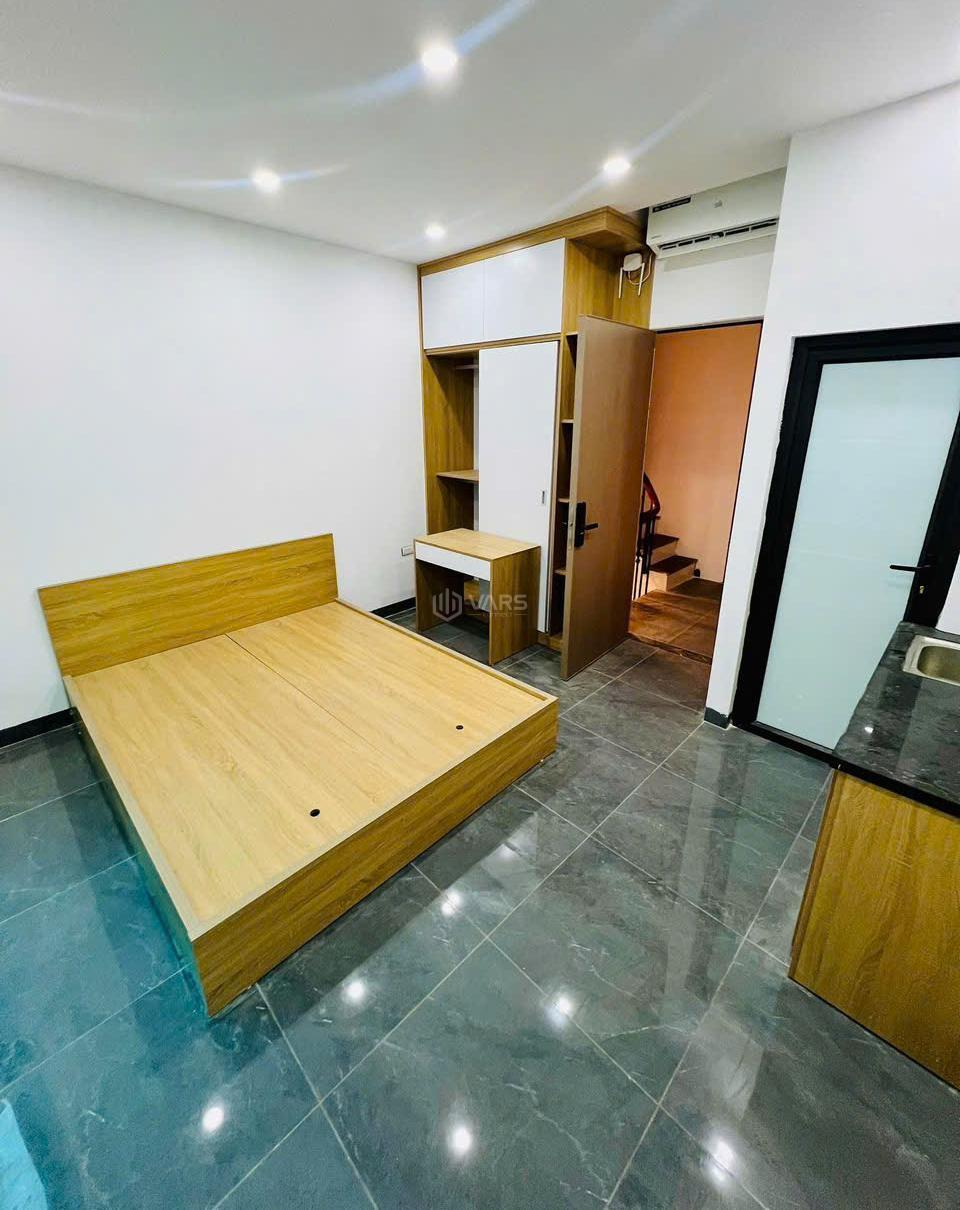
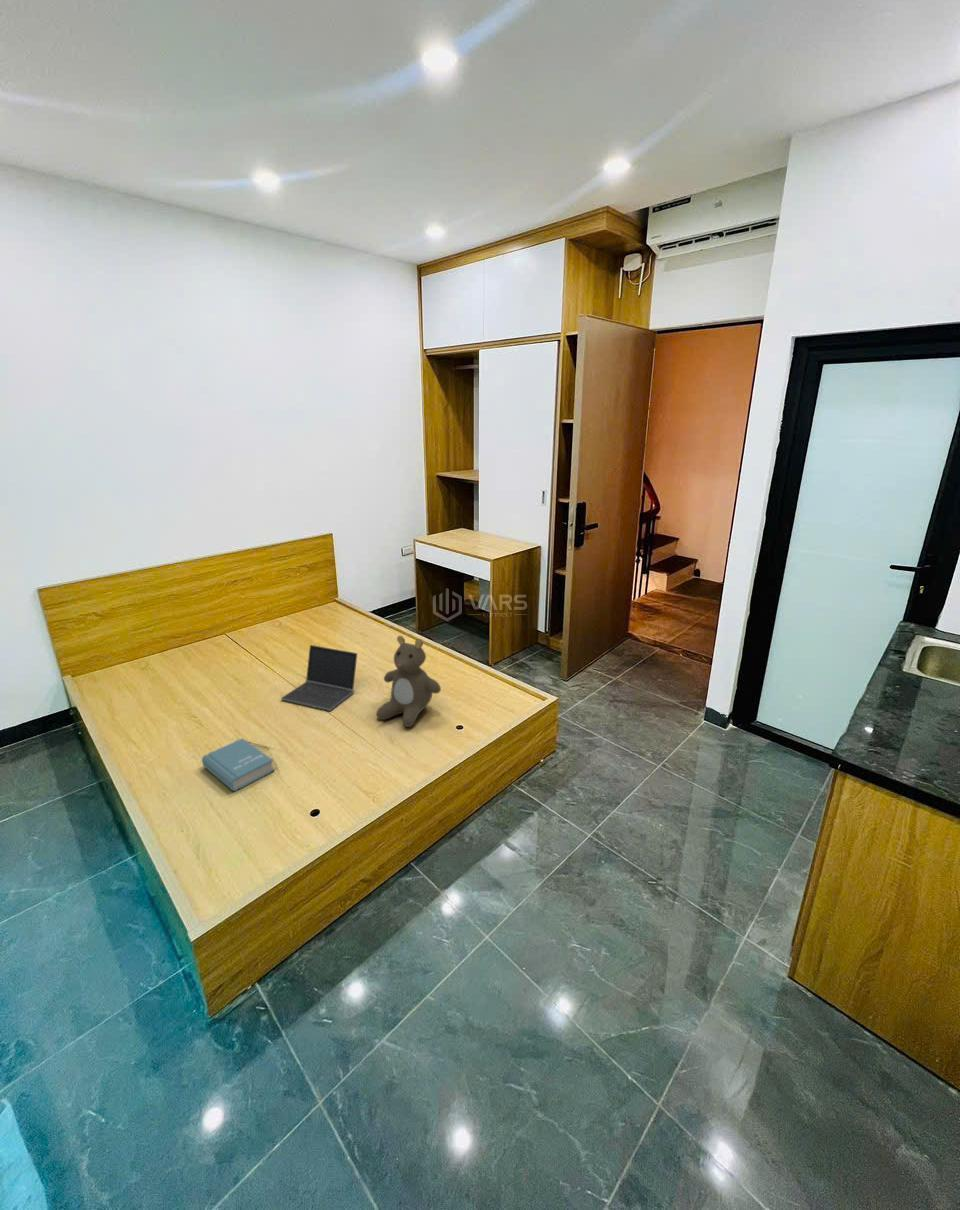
+ book (237, 763)
+ laptop computer (319, 676)
+ teddy bear (404, 678)
